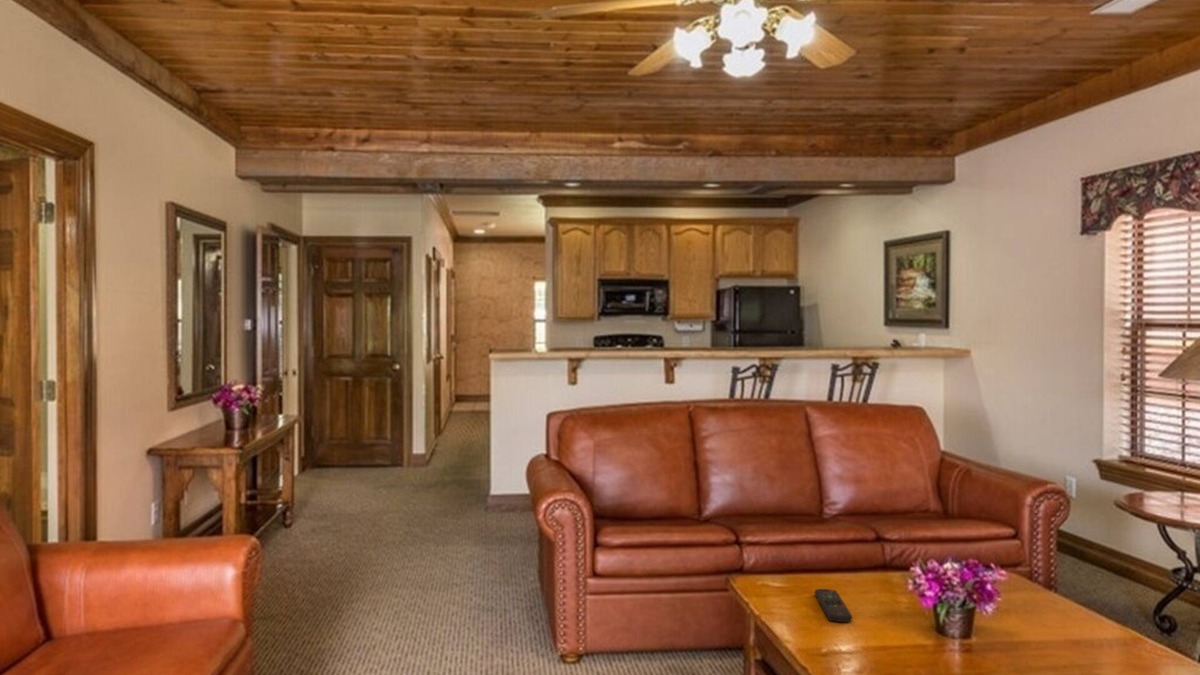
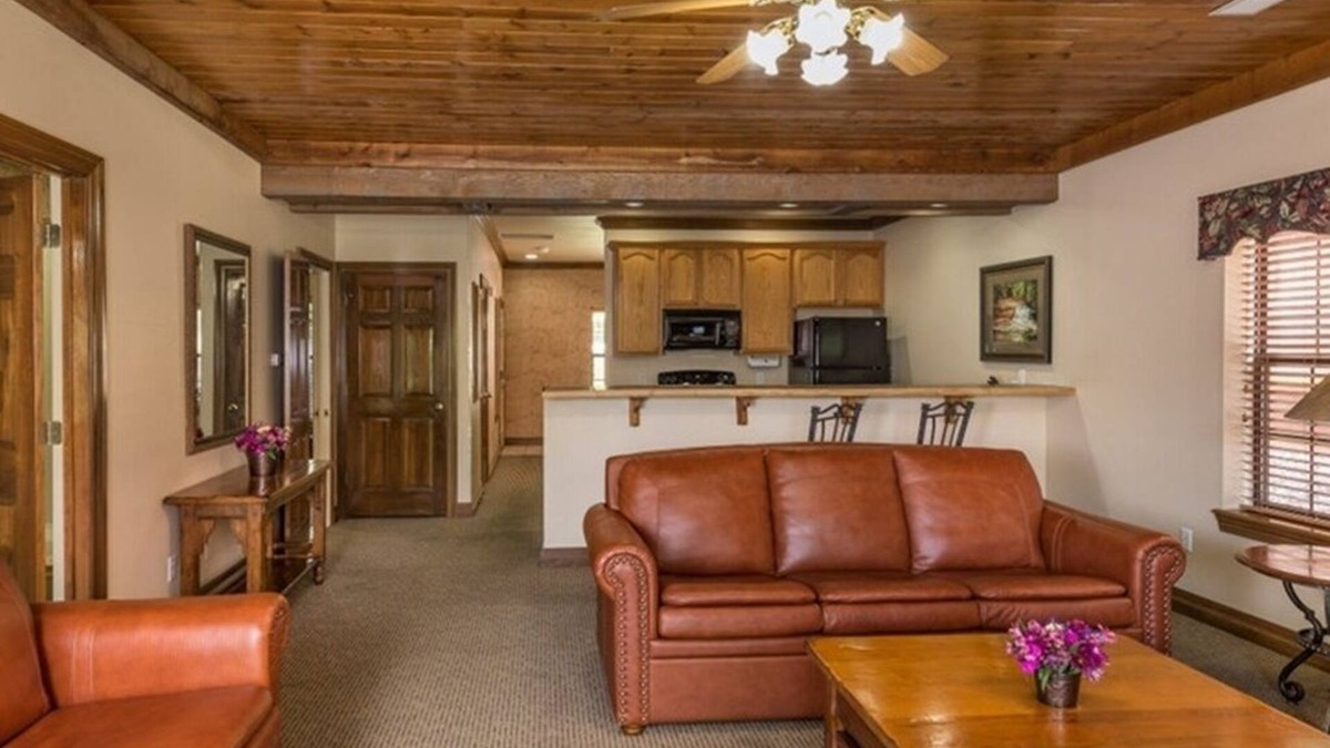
- remote control (832, 604)
